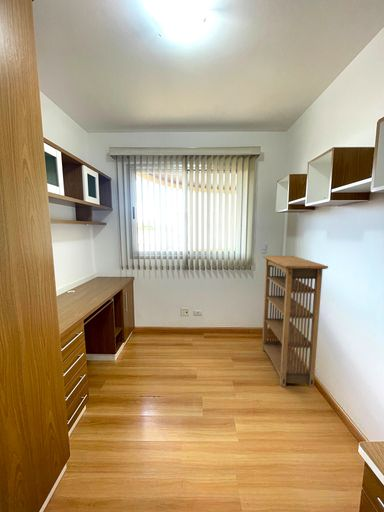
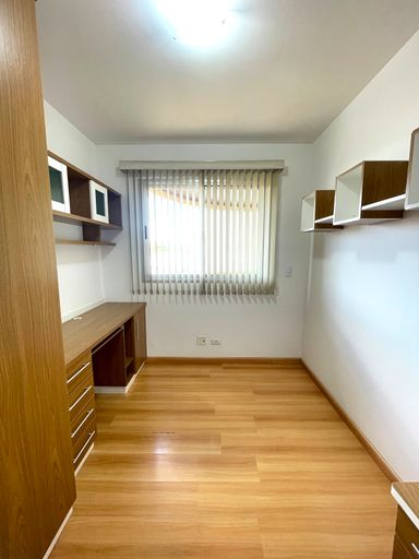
- bookshelf (287, 314)
